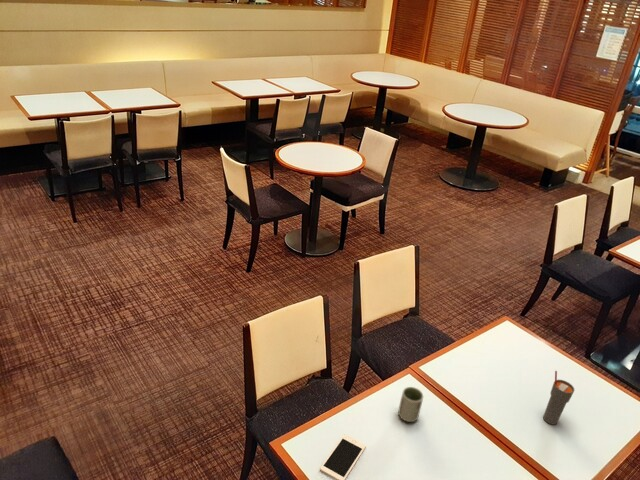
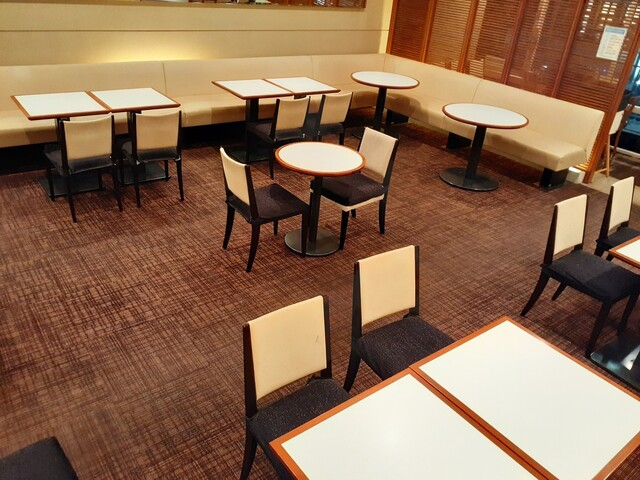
- cup (410, 405)
- cup (558, 397)
- cell phone (343, 457)
